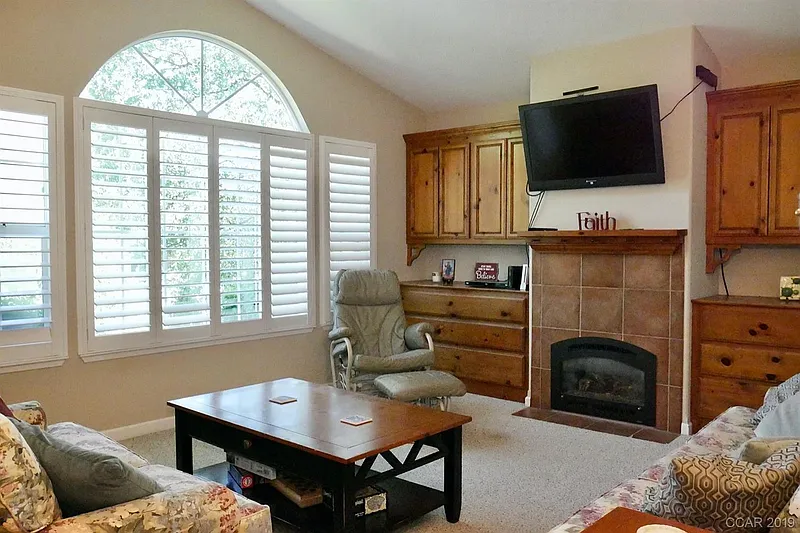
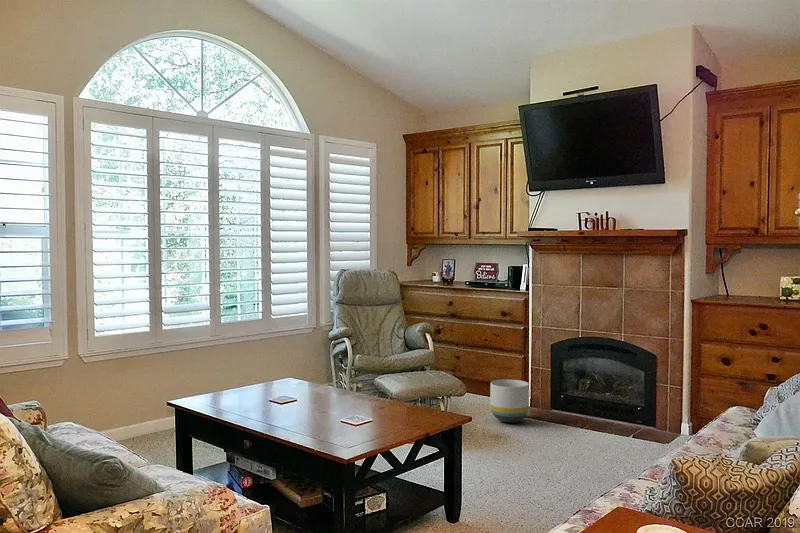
+ planter (509, 402)
